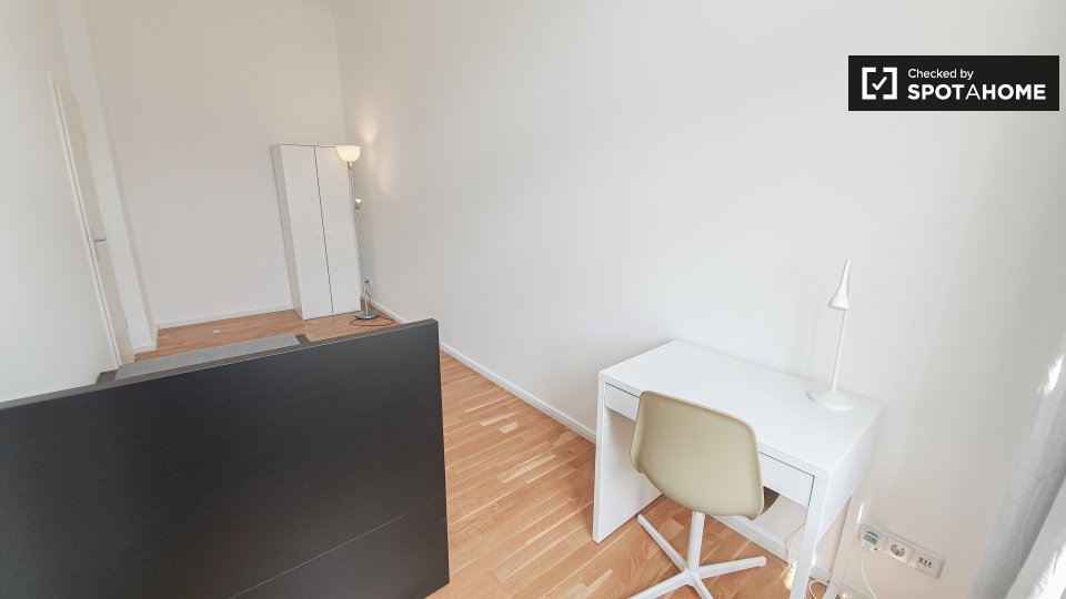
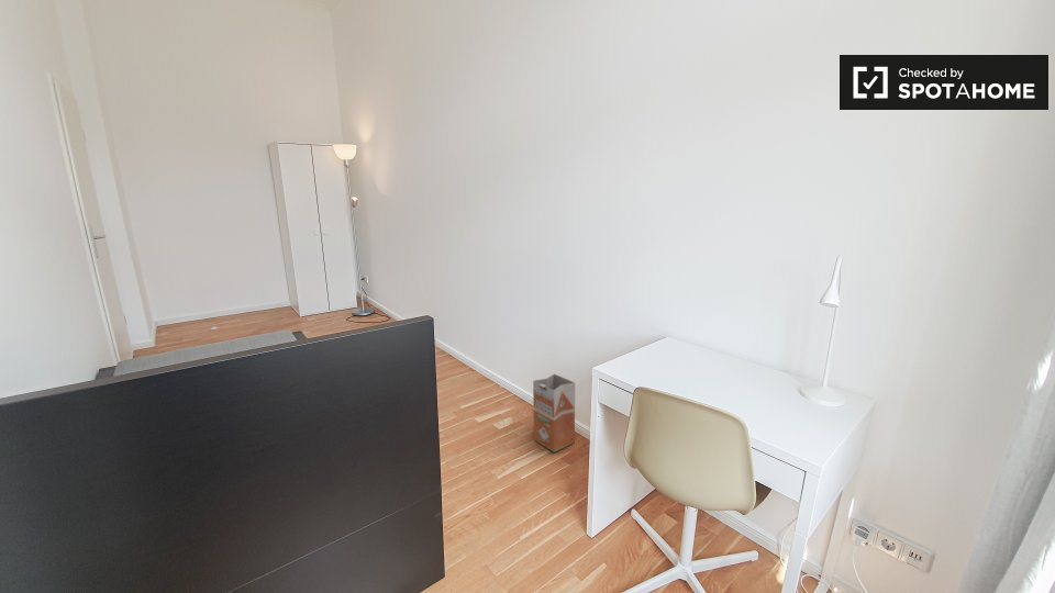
+ waste bin (552, 411)
